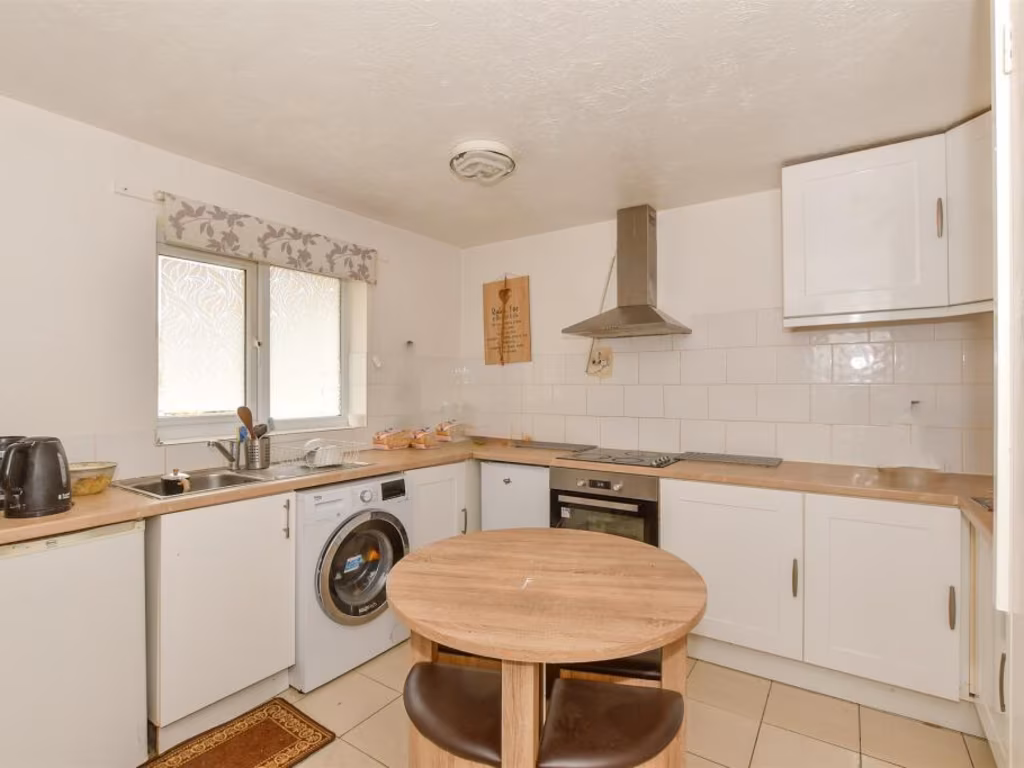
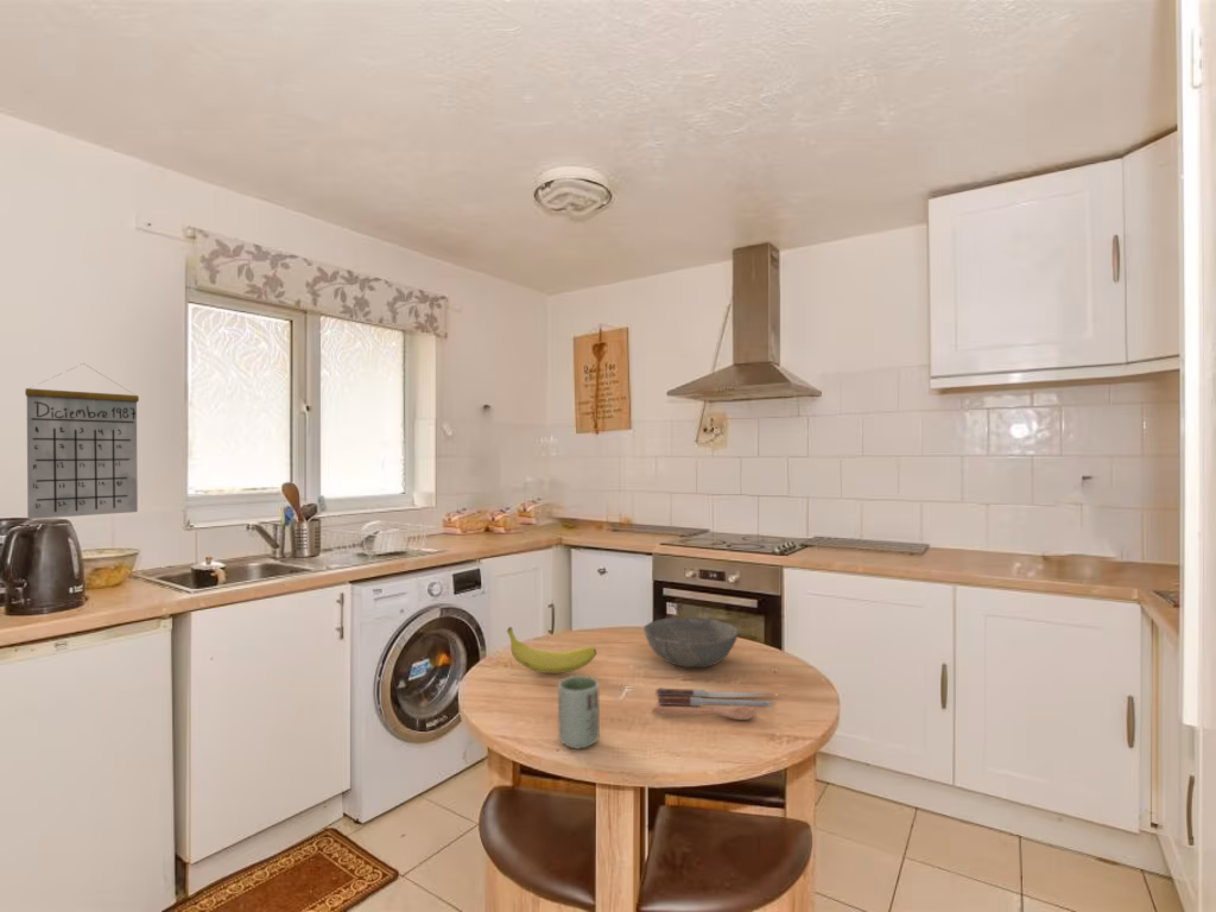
+ calendar (84, 438)
+ cup (578, 711)
+ bowl (690, 645)
+ spoon (717, 703)
+ fruit (551, 652)
